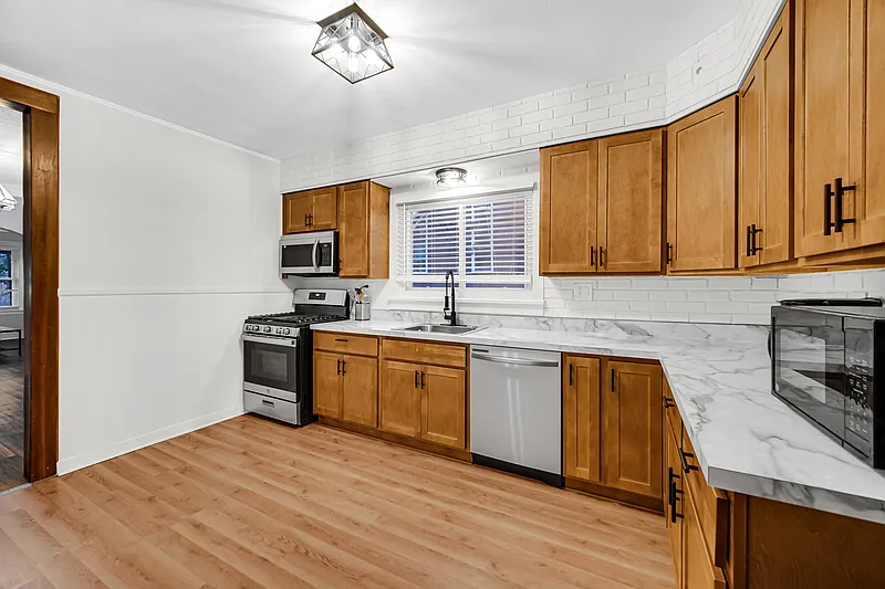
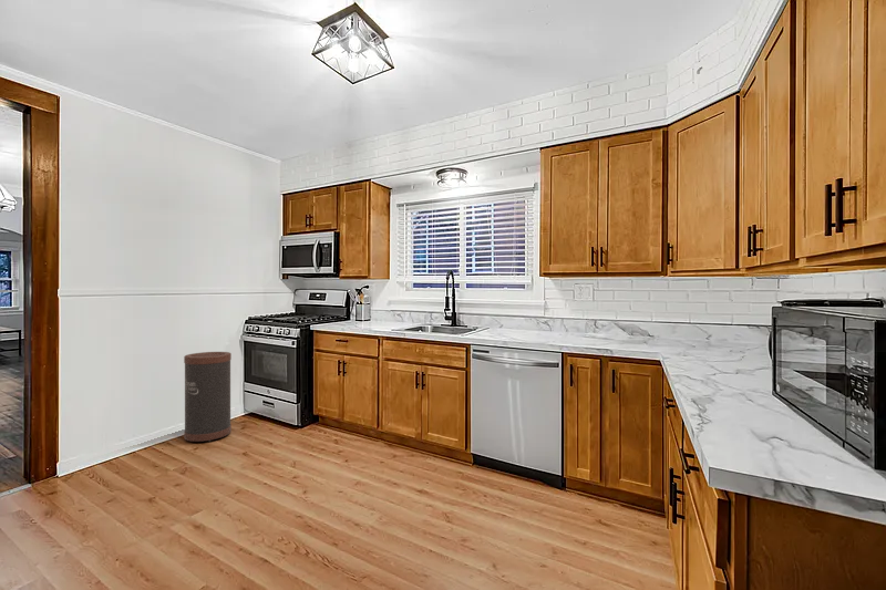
+ trash can (208, 395)
